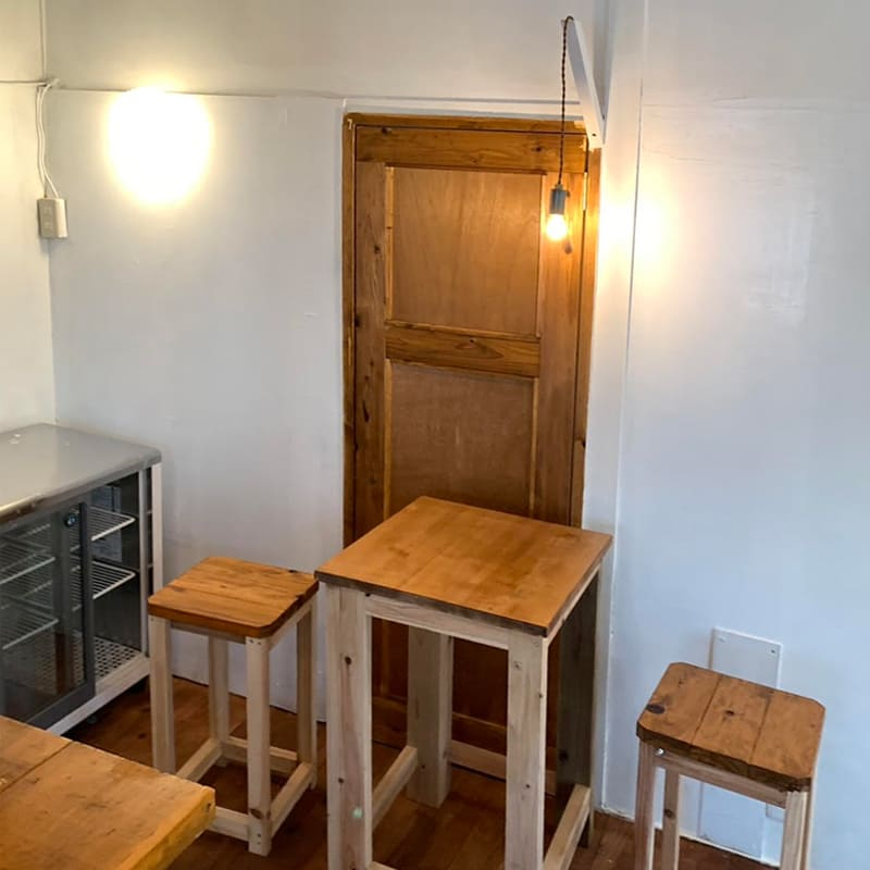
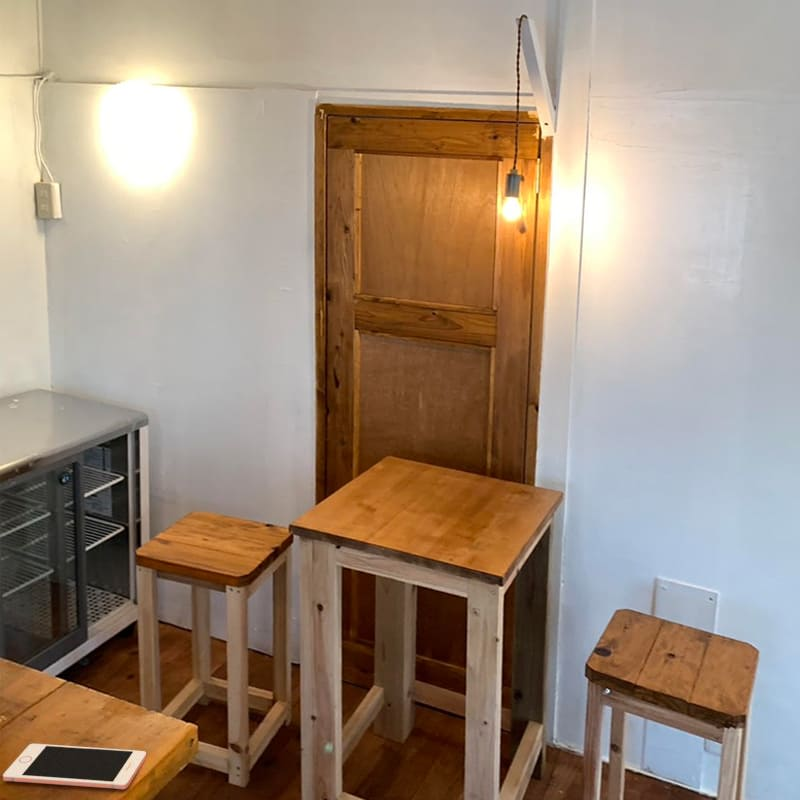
+ cell phone (76, 765)
